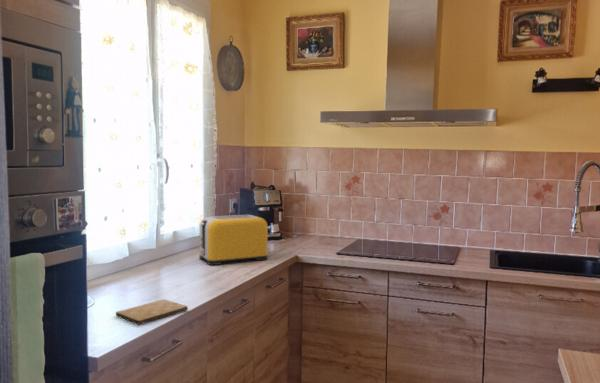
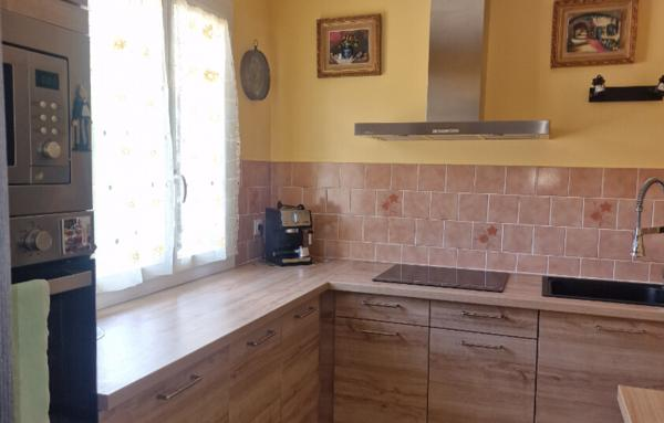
- cutting board (152, 310)
- toaster (231, 238)
